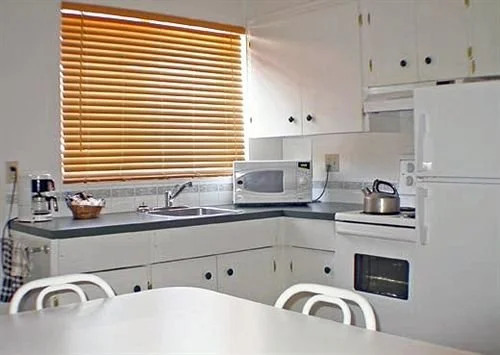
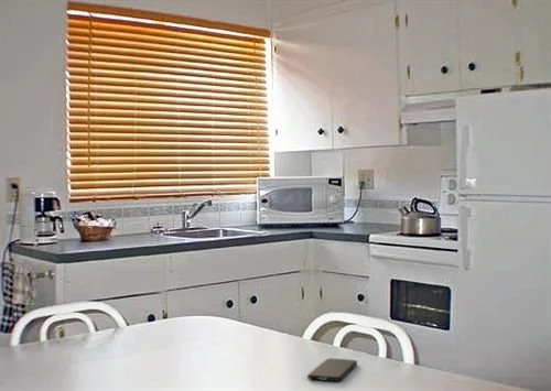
+ smartphone (333, 369)
